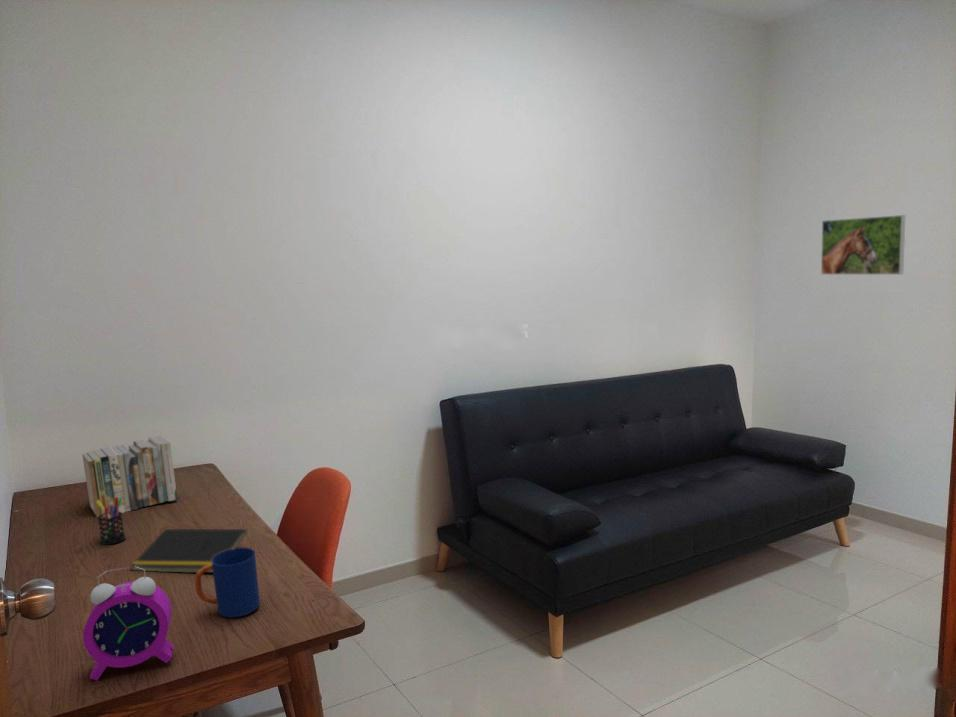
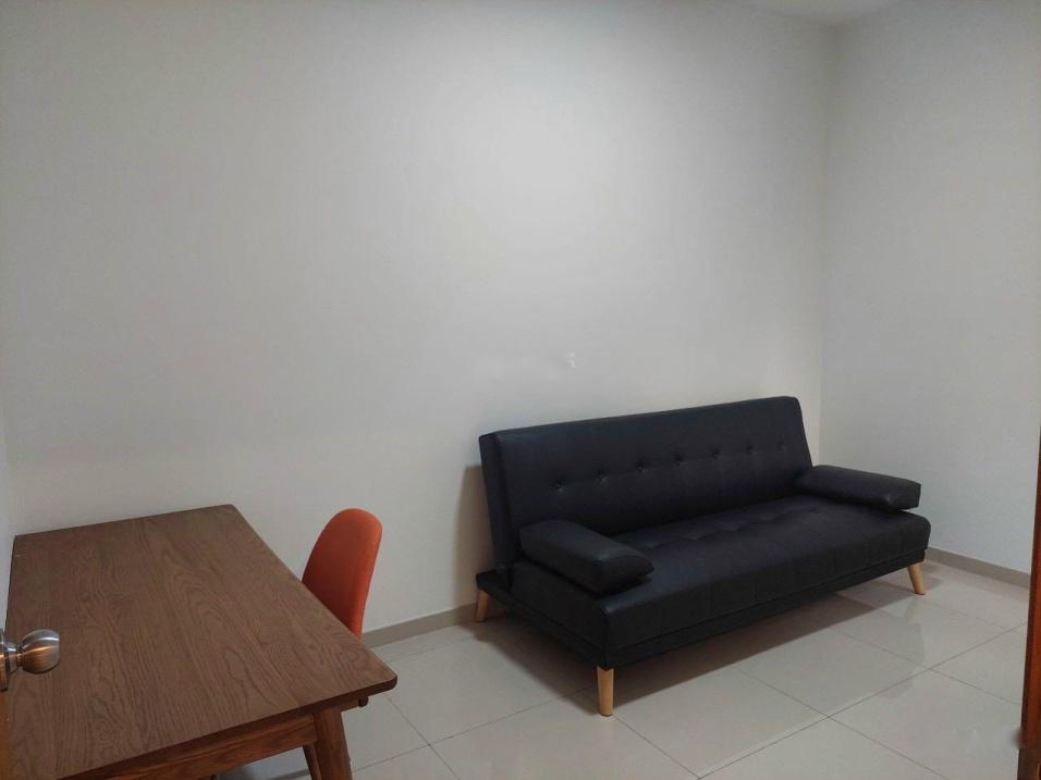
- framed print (861, 246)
- notepad (190, 549)
- books (130, 474)
- alarm clock (128, 616)
- mug (227, 584)
- pen holder (113, 517)
